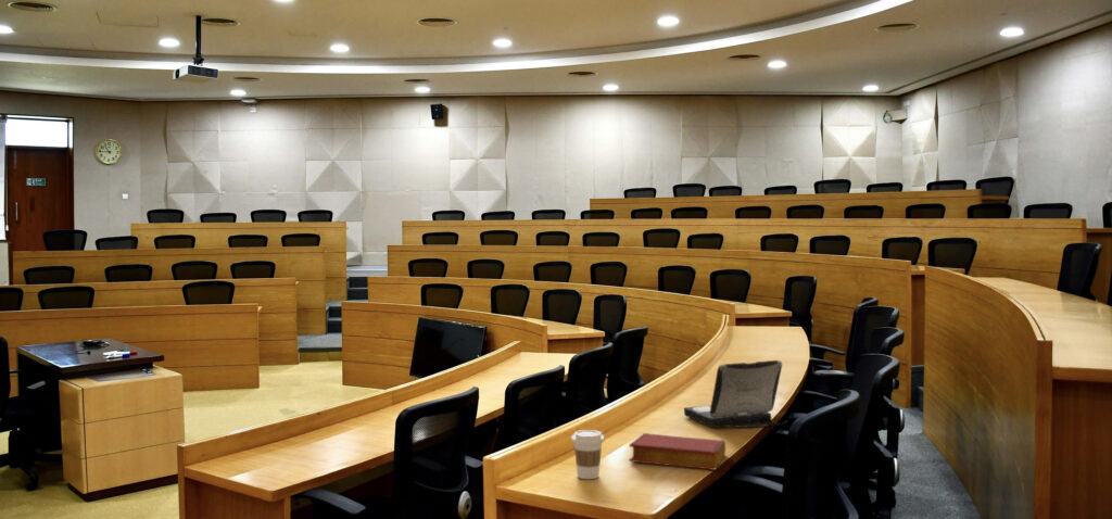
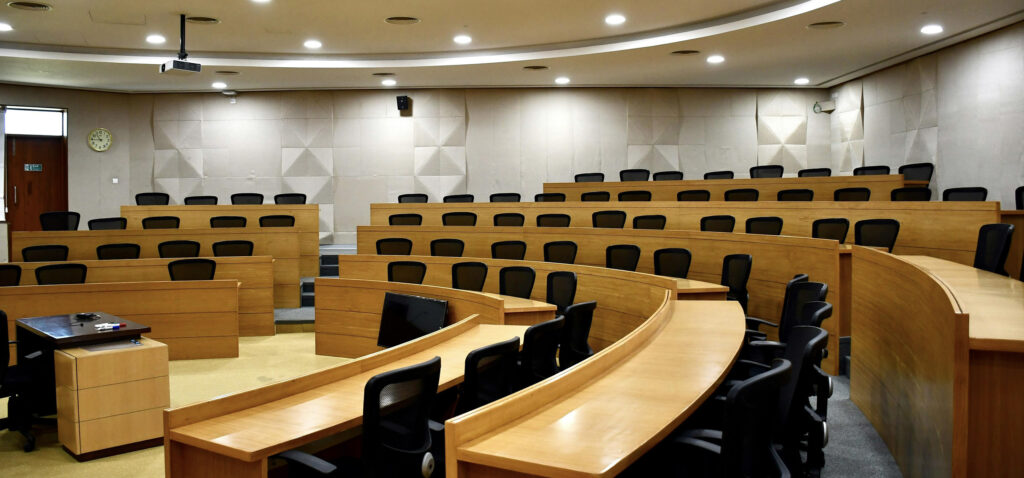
- laptop (733, 389)
- coffee cup (587, 454)
- book (678, 448)
